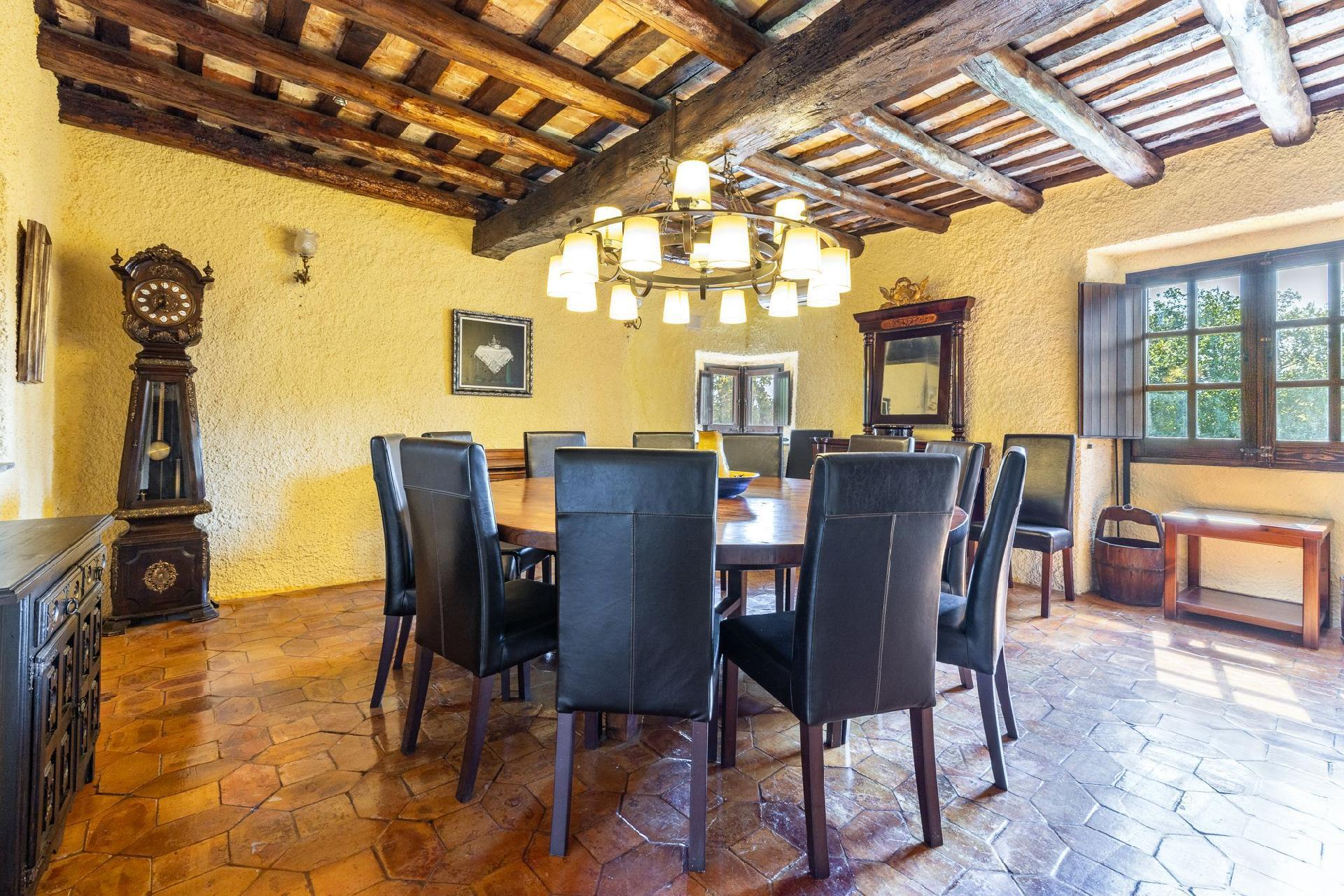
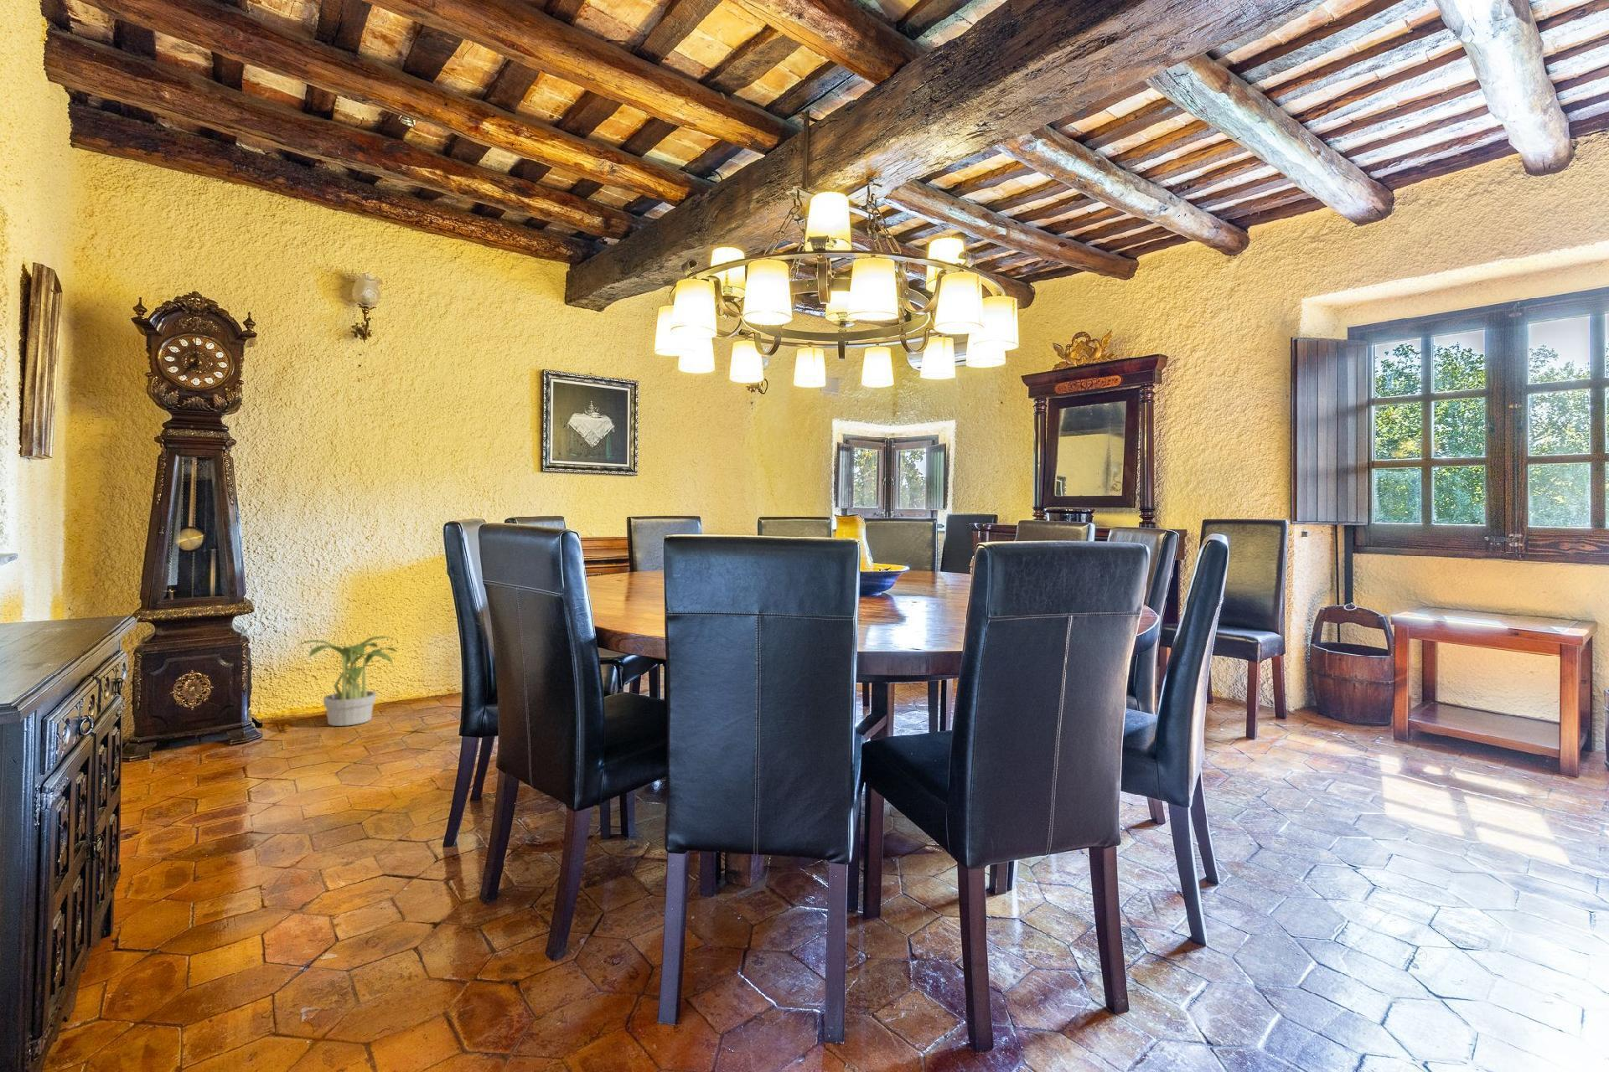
+ potted plant (351, 680)
